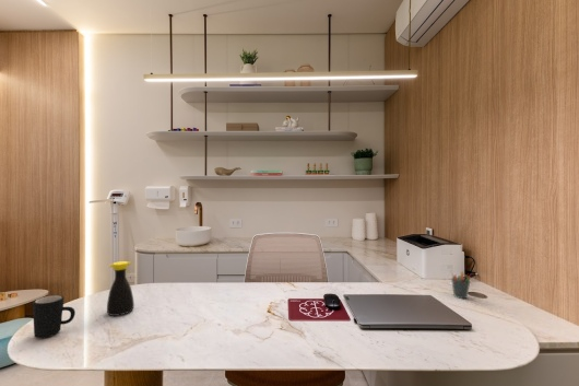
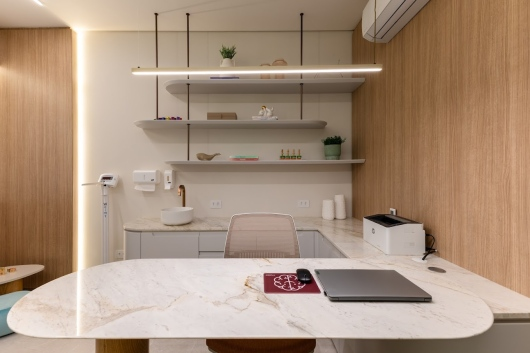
- mug (55, 315)
- pen holder (460, 283)
- bottle (120, 286)
